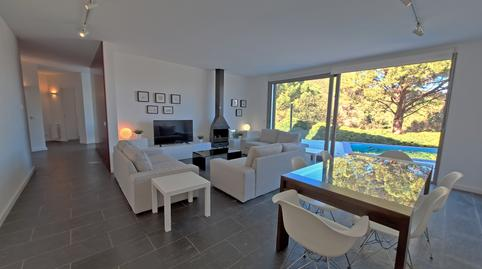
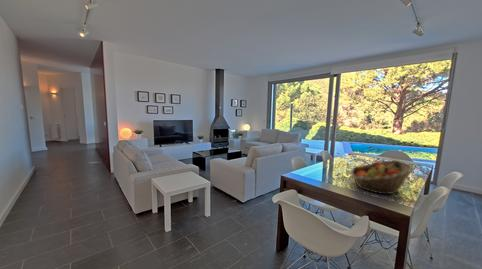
+ fruit basket (379, 174)
